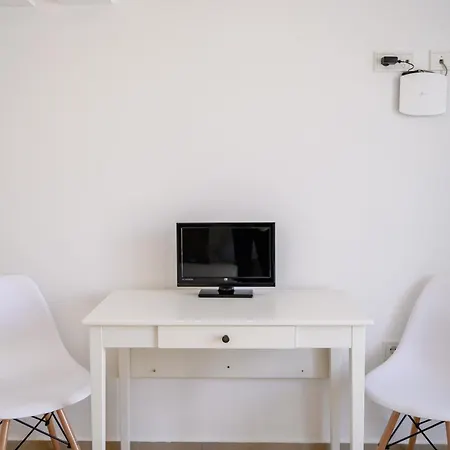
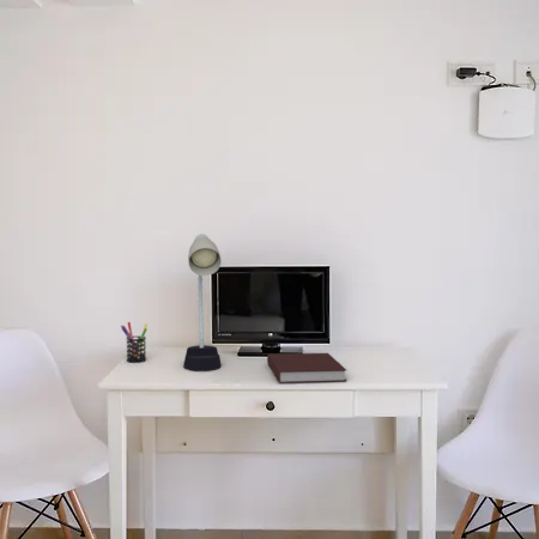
+ desk lamp (201, 301)
+ pen holder (137, 340)
+ notebook (304, 367)
